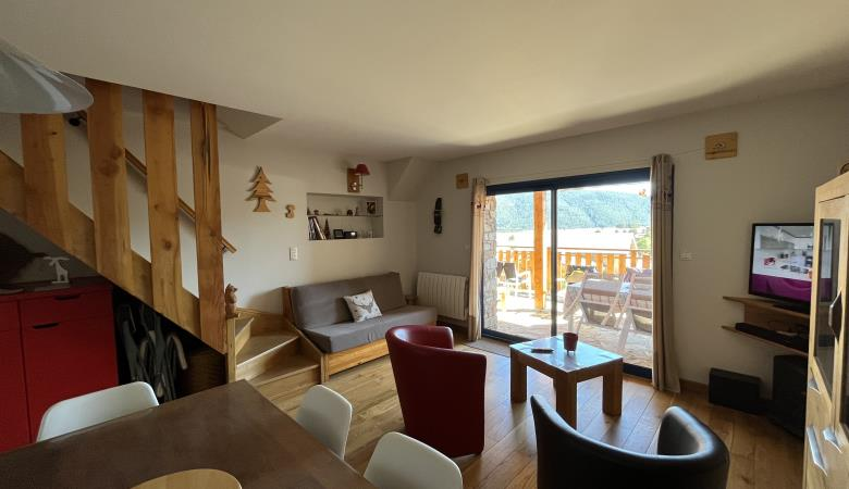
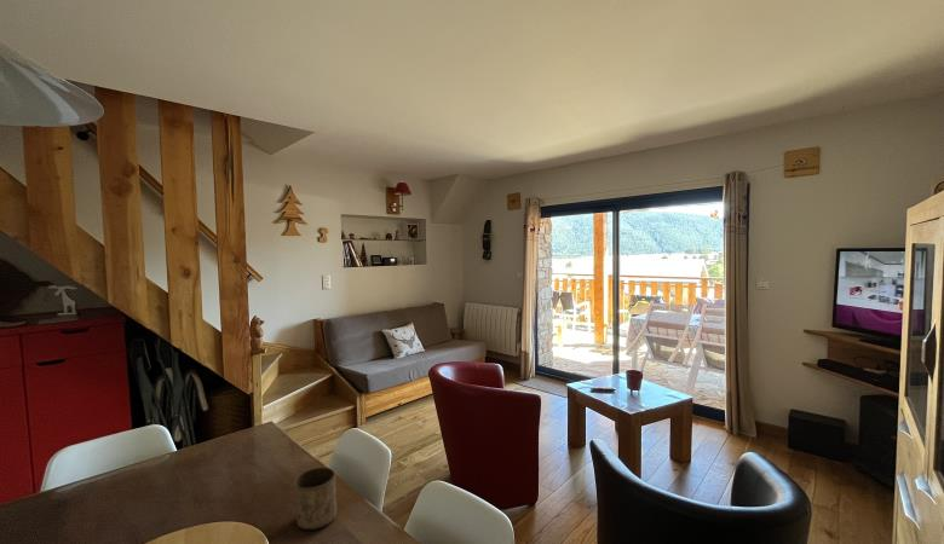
+ cup (315, 498)
